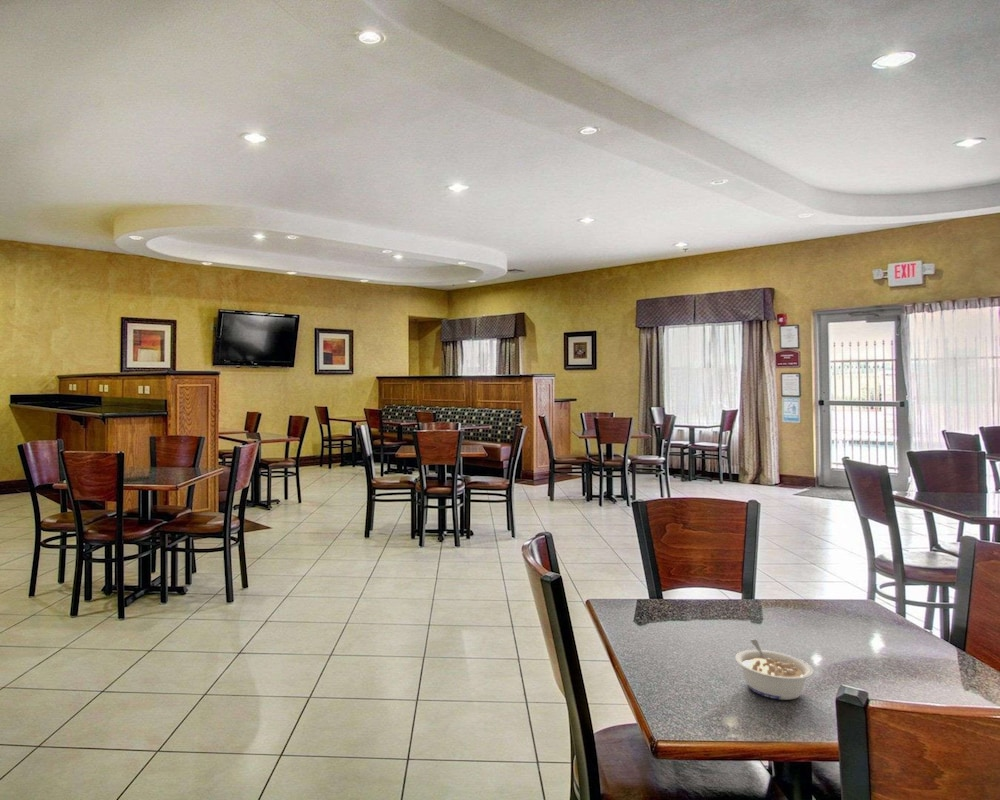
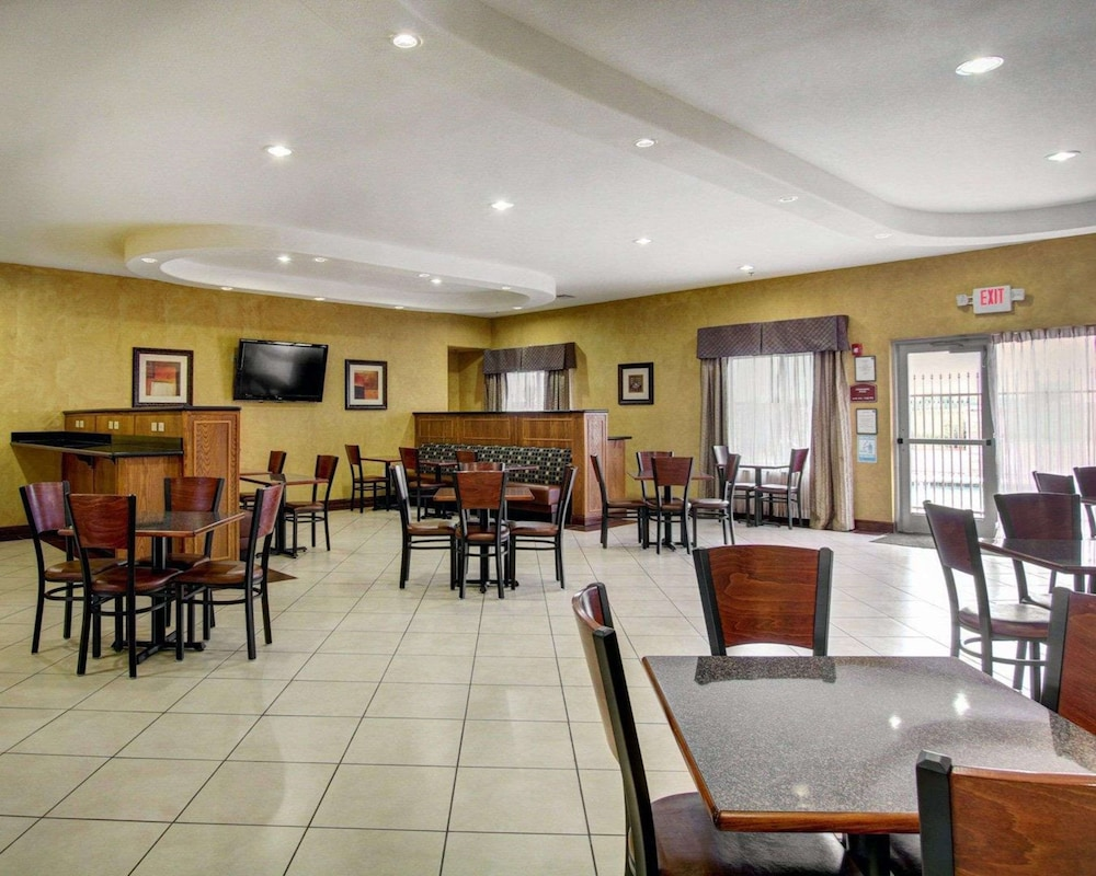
- legume (770, 672)
